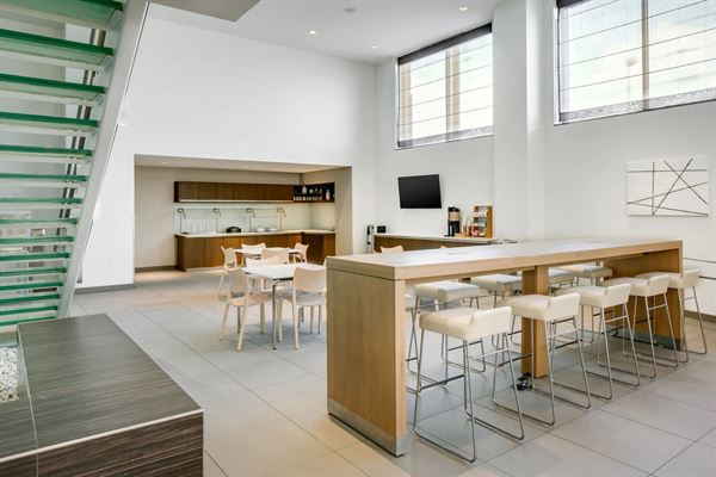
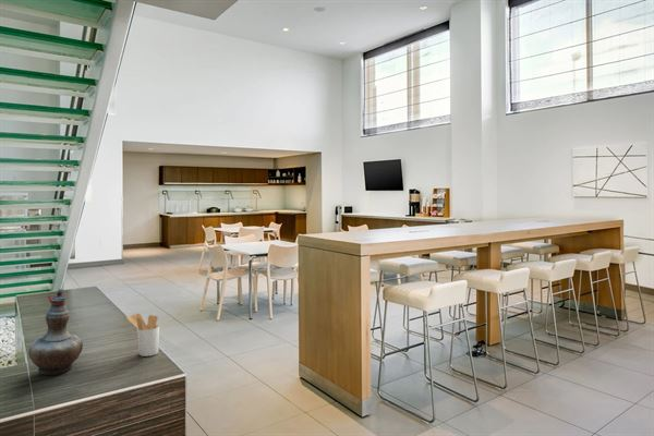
+ utensil holder (143, 332)
+ decorative vase (55, 329)
